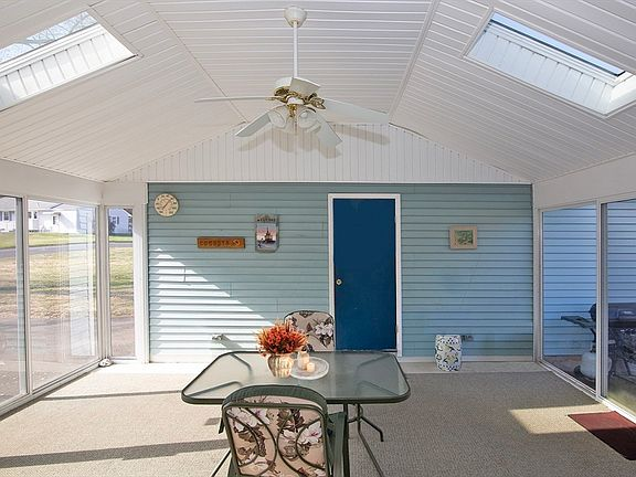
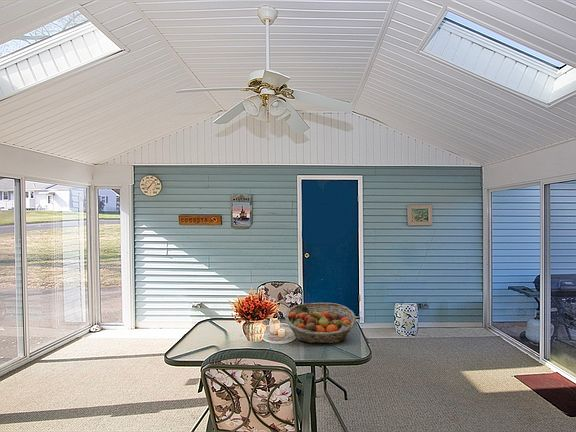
+ fruit basket (320, 322)
